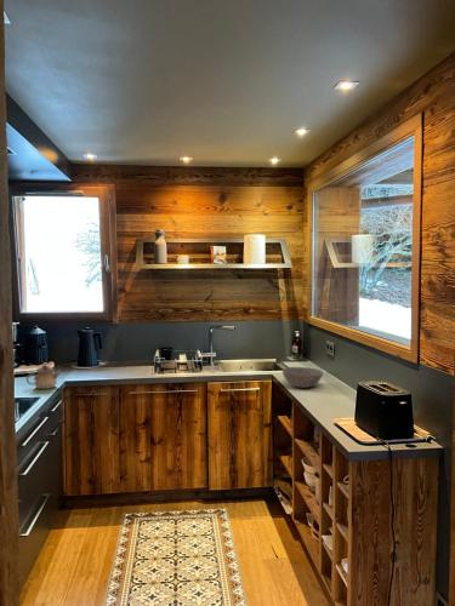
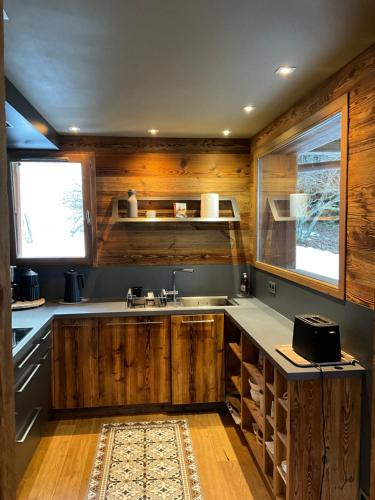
- bowl (302, 377)
- teapot (44, 375)
